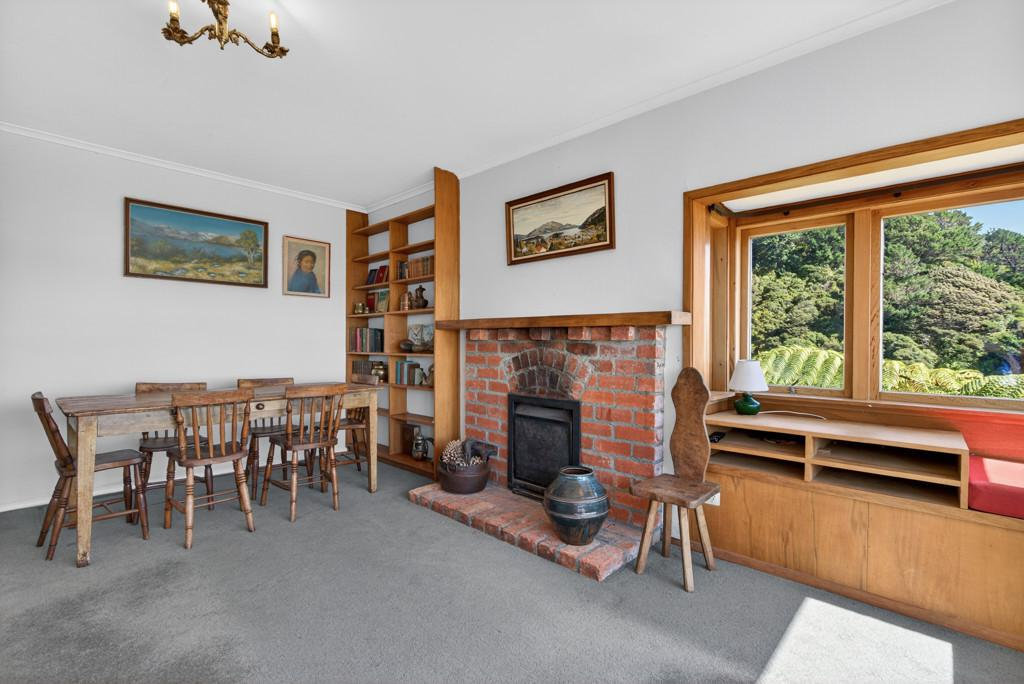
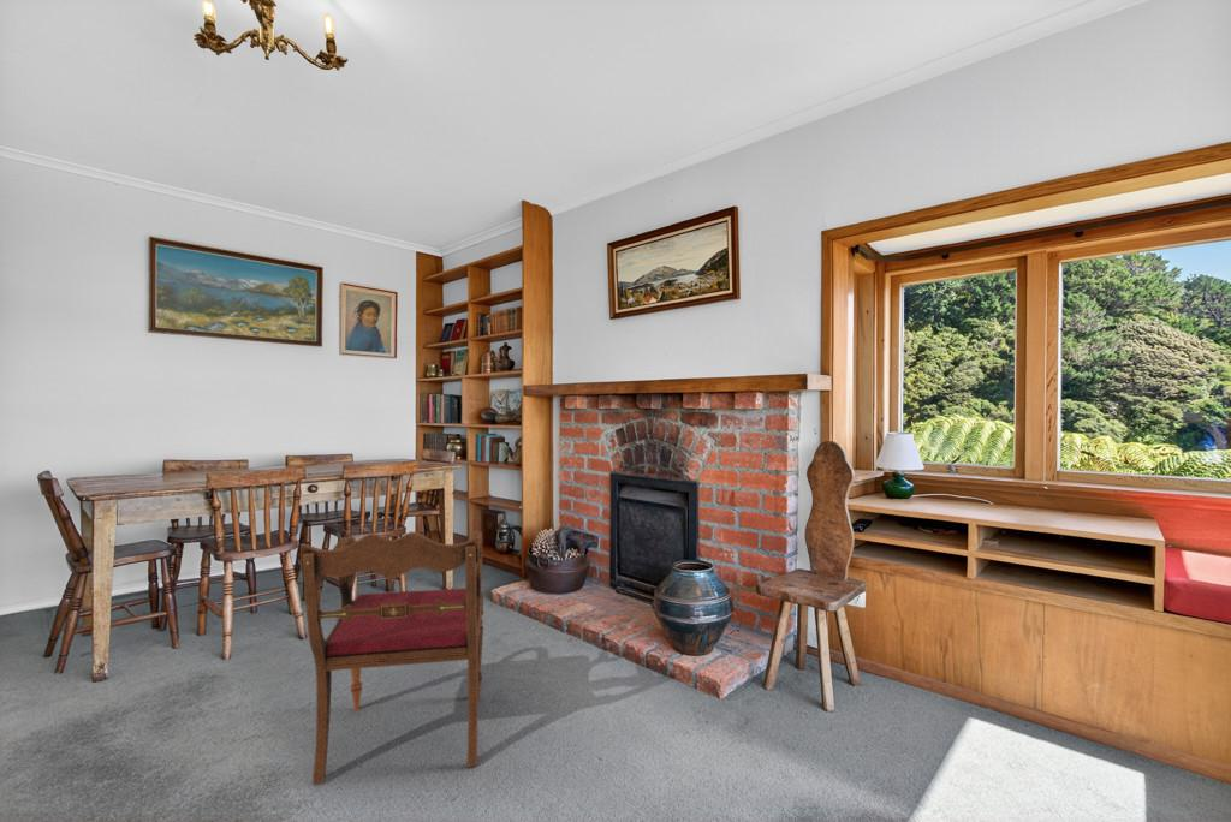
+ armchair (406, 629)
